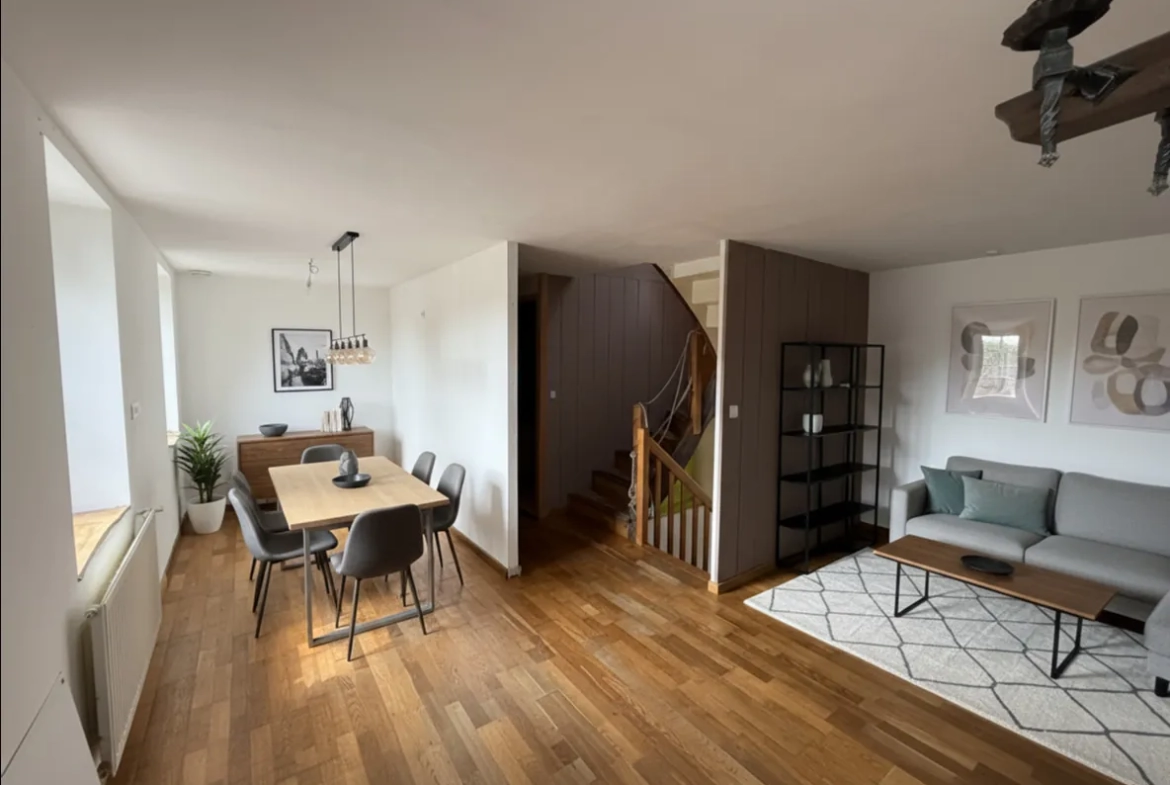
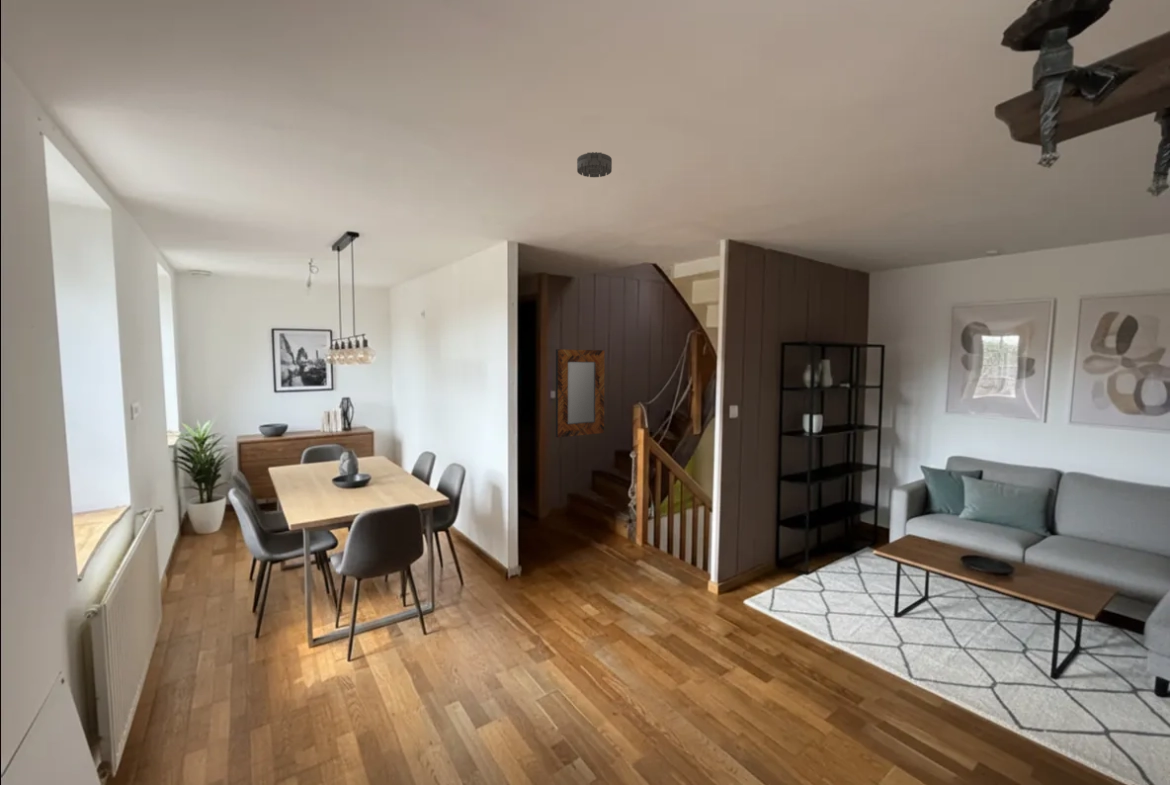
+ home mirror (580, 392)
+ smoke detector (594, 164)
